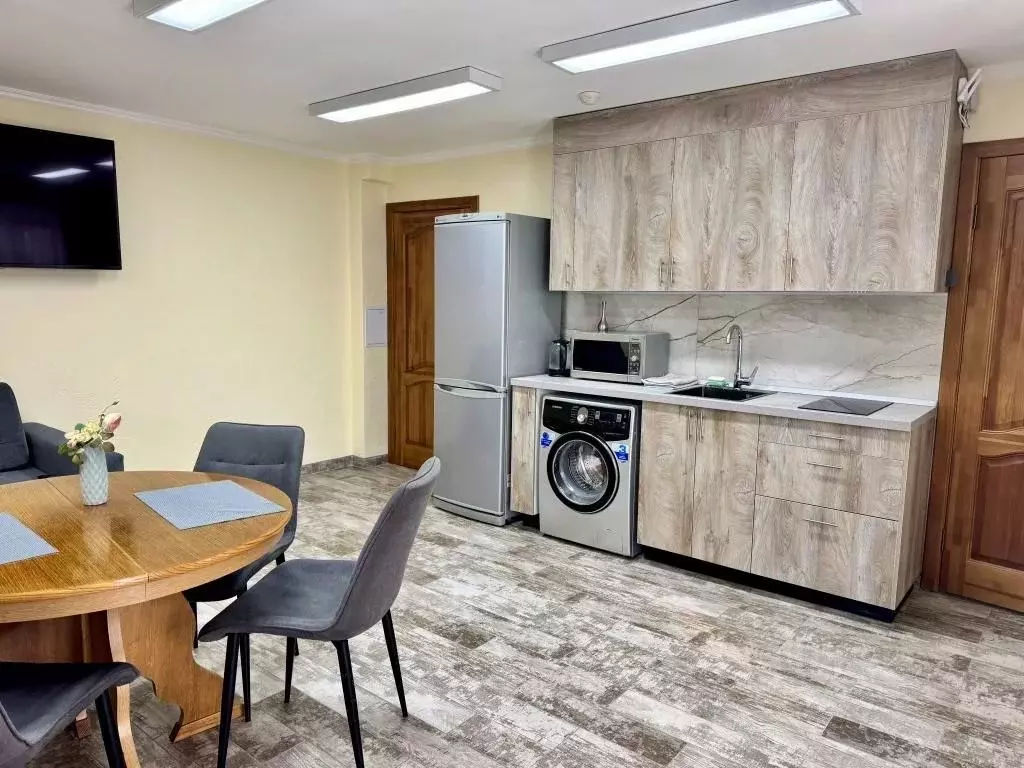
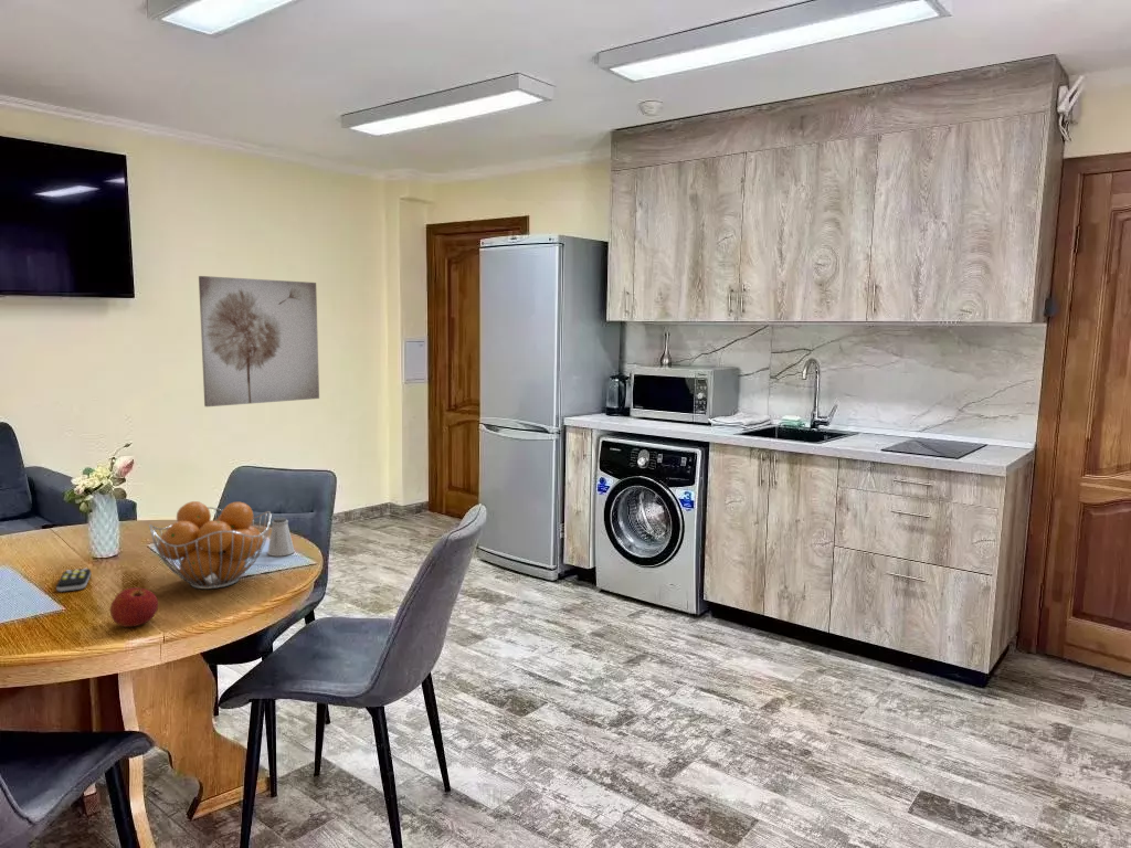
+ saltshaker (279, 536)
+ fruit basket (212, 542)
+ wall art (263, 341)
+ remote control (74, 579)
+ apple (134, 606)
